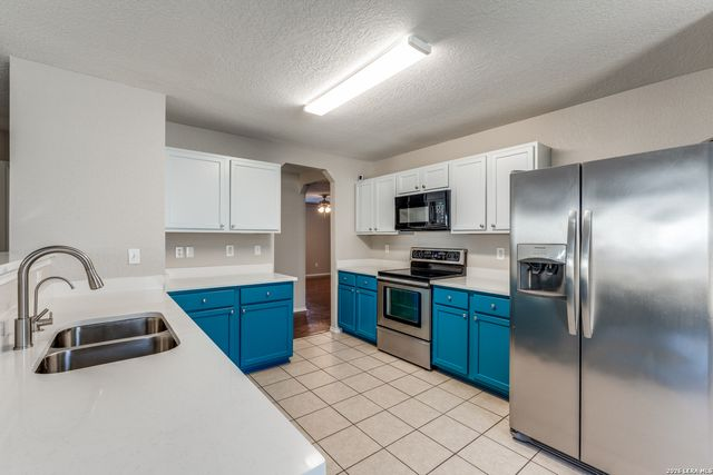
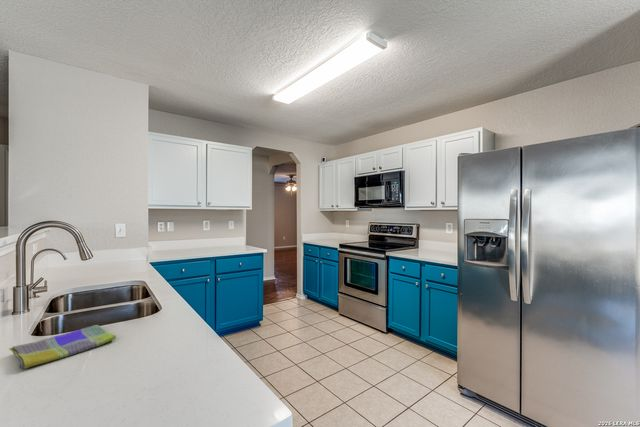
+ dish towel (65, 343)
